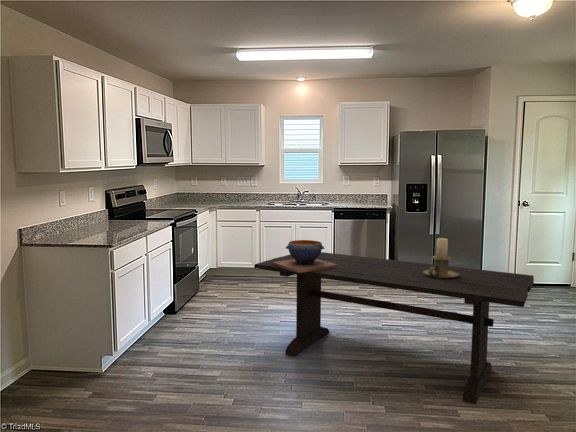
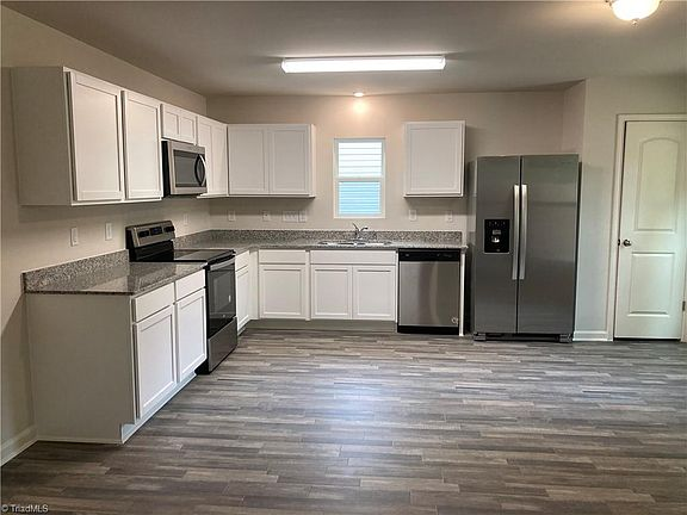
- dining table (385, 308)
- decorative bowl (304, 253)
- candle holder (441, 256)
